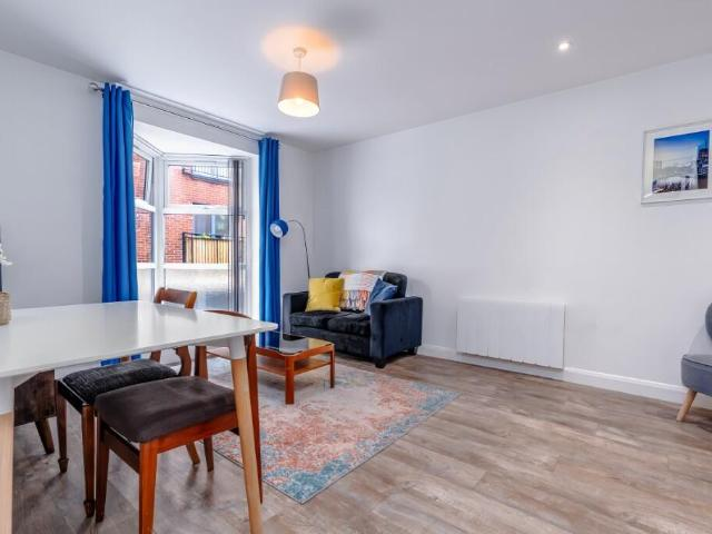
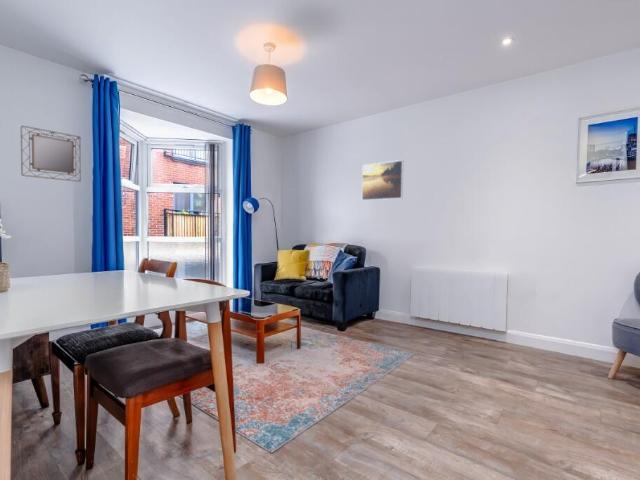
+ home mirror (53, 154)
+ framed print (381, 181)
